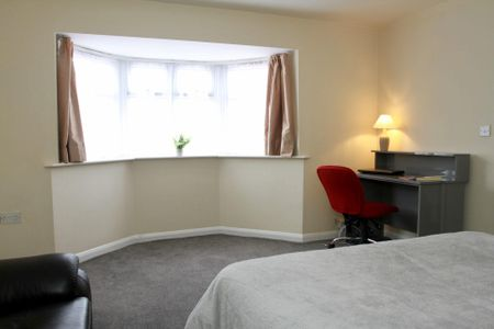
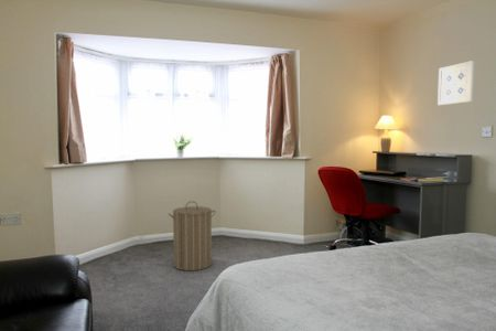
+ wall art (454, 84)
+ laundry hamper (192, 233)
